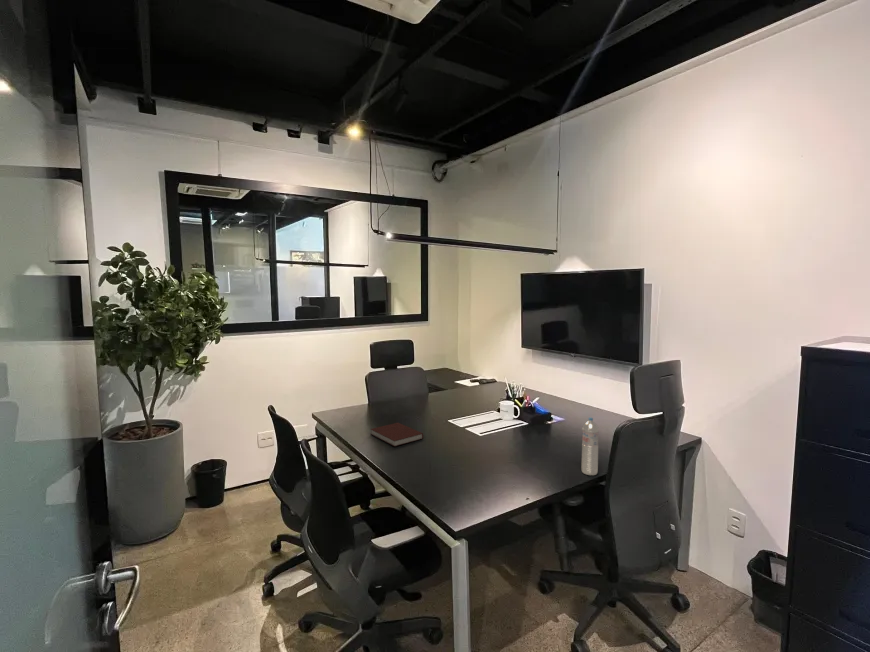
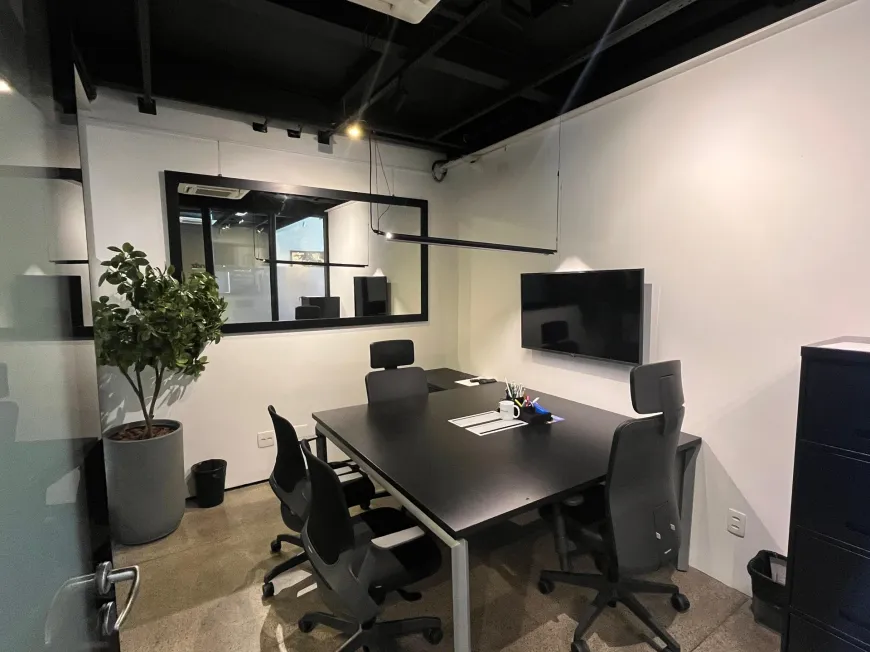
- notebook (396, 433)
- water bottle (590, 445)
